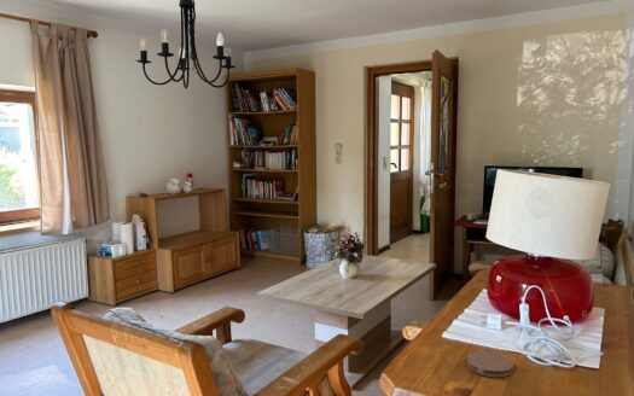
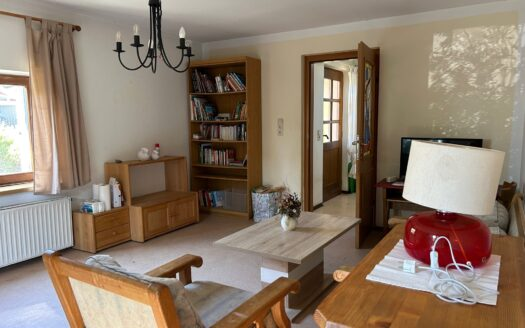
- coaster (489, 363)
